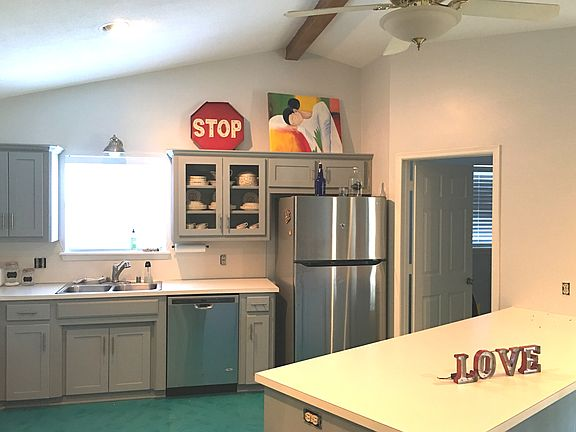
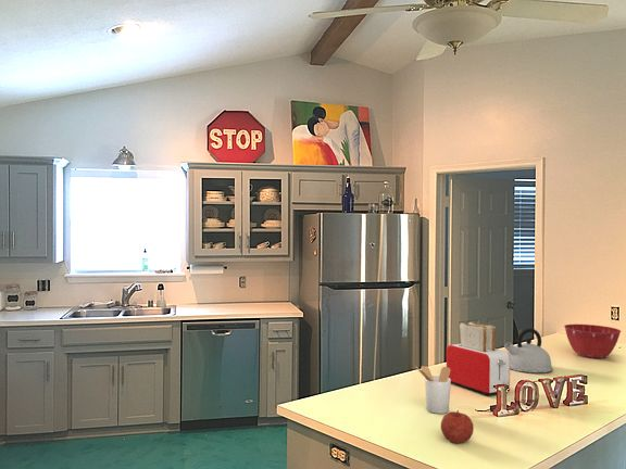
+ toaster (478, 355)
+ fruit (456, 424)
+ kettle (526, 347)
+ mixing bowl (591, 341)
+ utensil holder (431, 386)
